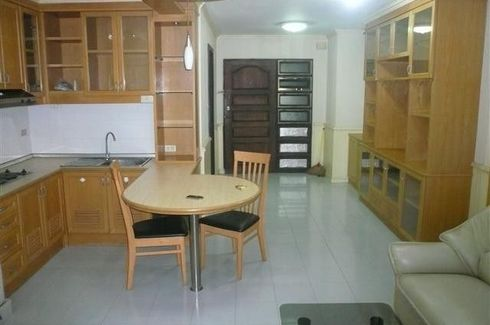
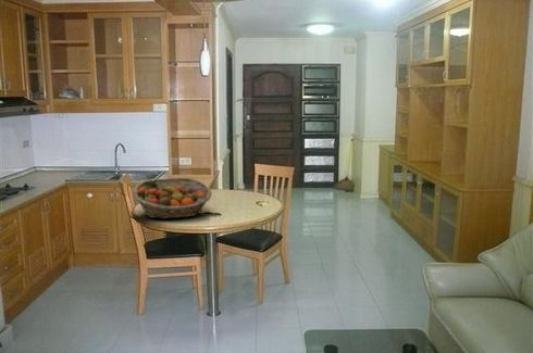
+ fruit basket (173, 197)
